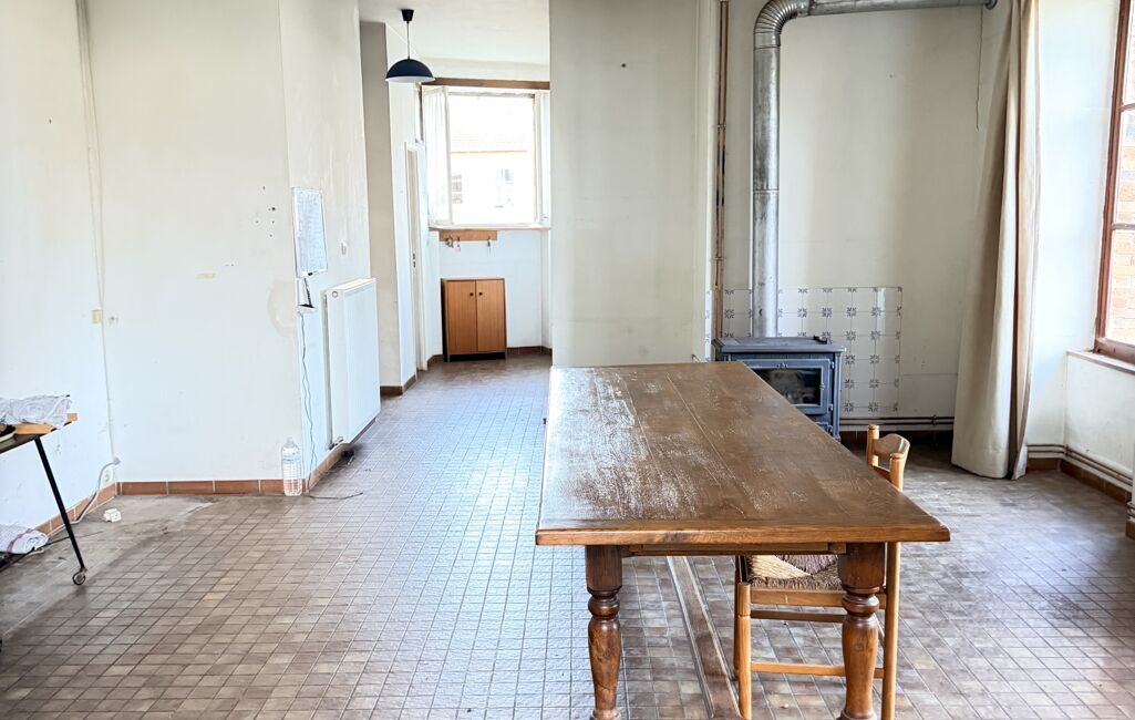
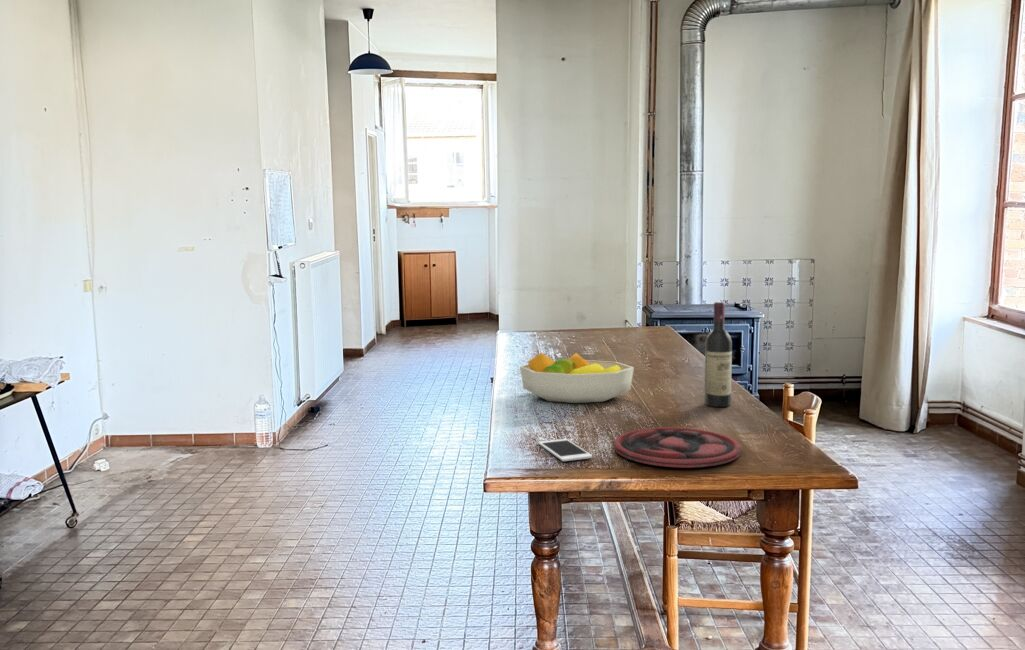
+ wine bottle (718, 353)
+ plate (676, 445)
+ fruit bowl (576, 374)
+ cell phone (564, 449)
